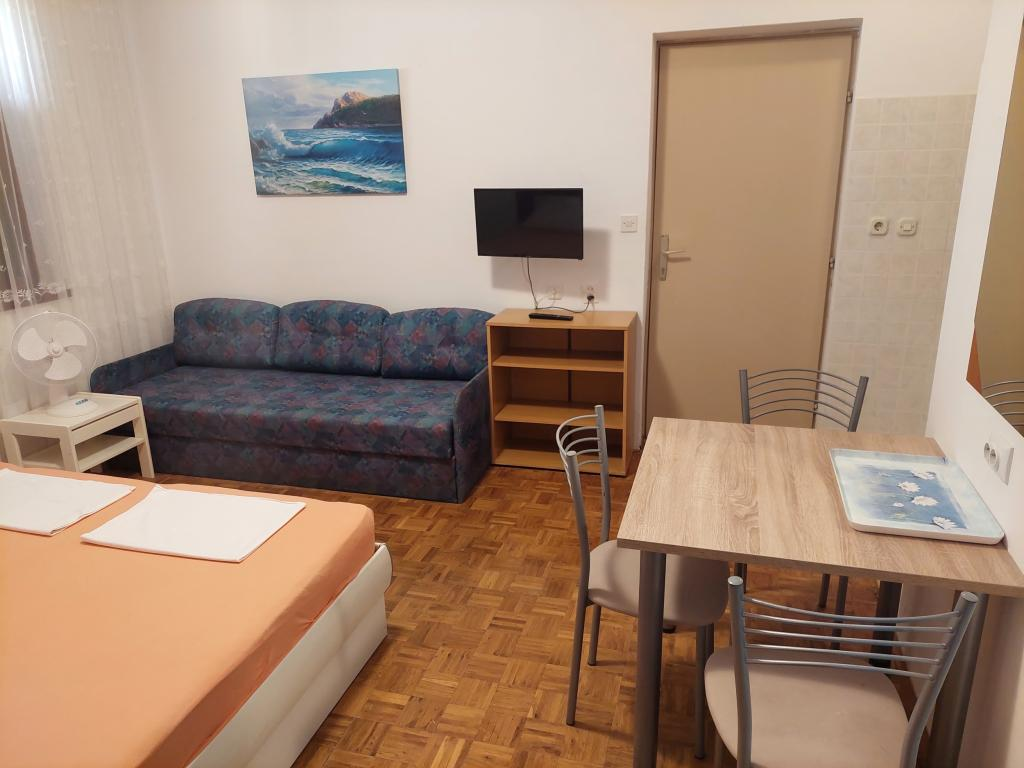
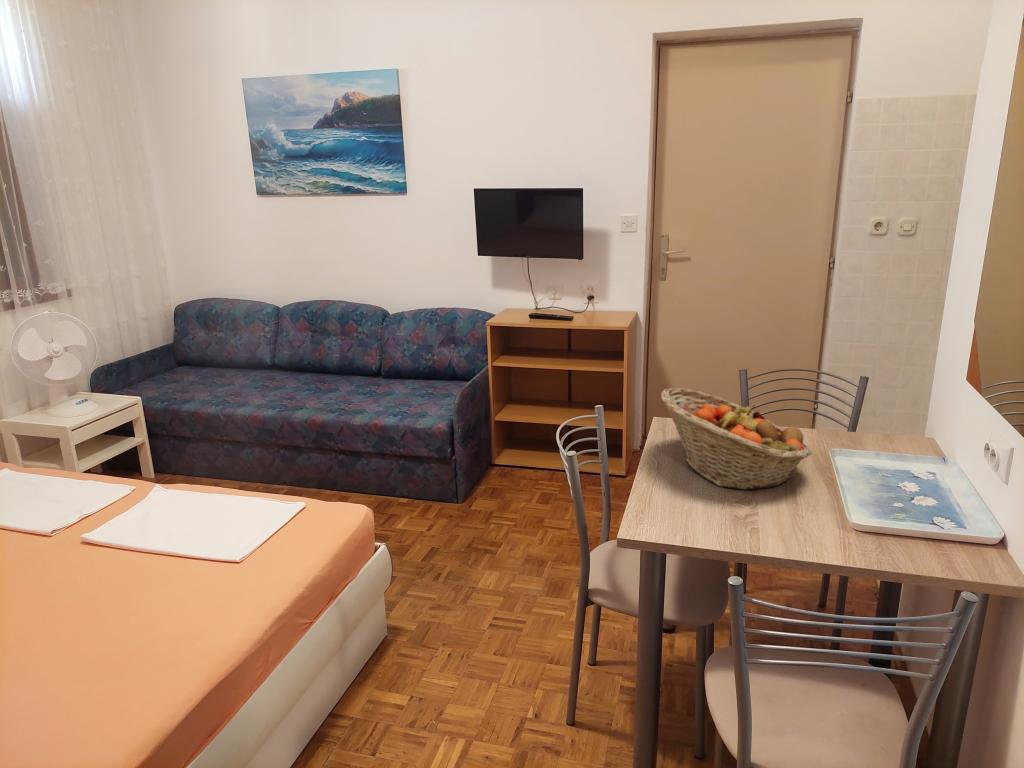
+ fruit basket (731, 432)
